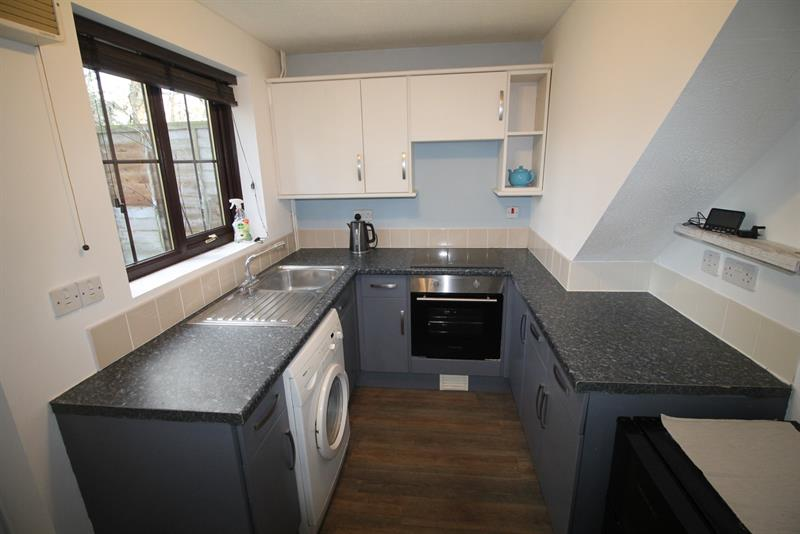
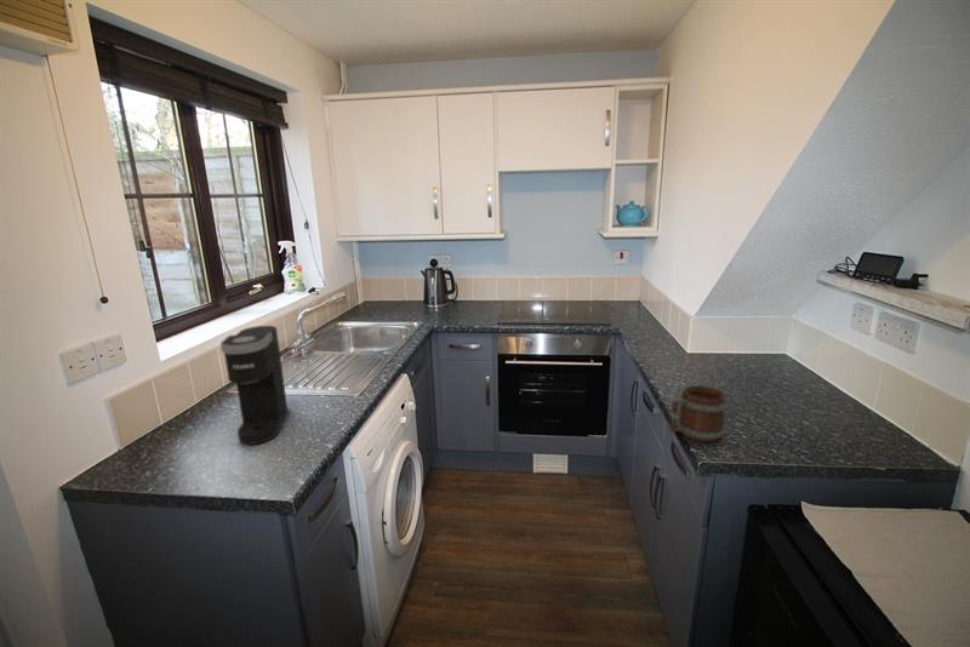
+ mug (696, 413)
+ coffee maker (257, 379)
